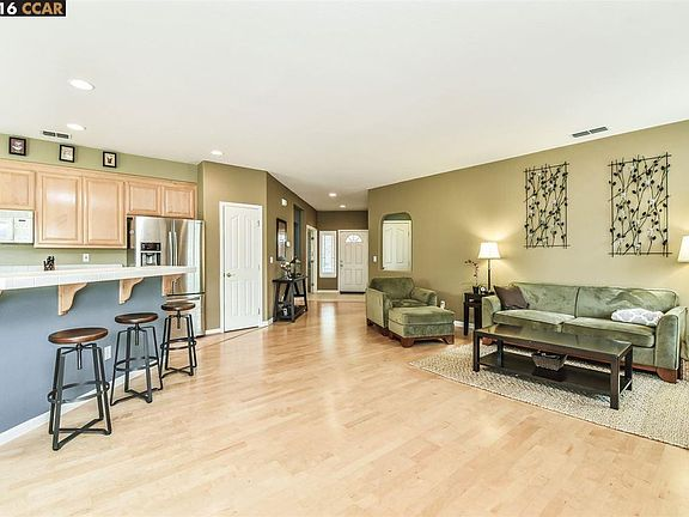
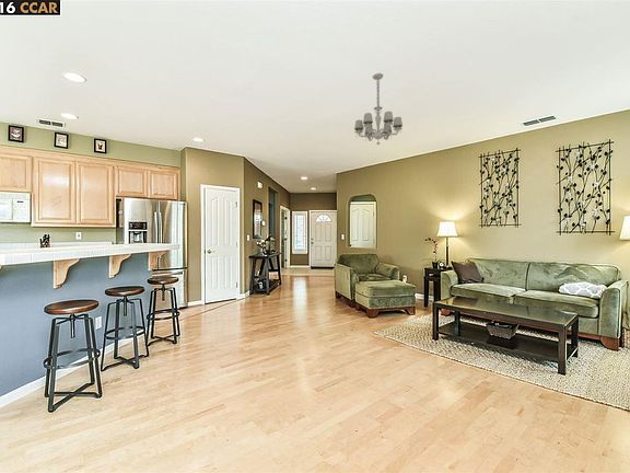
+ chandelier (377, 109)
